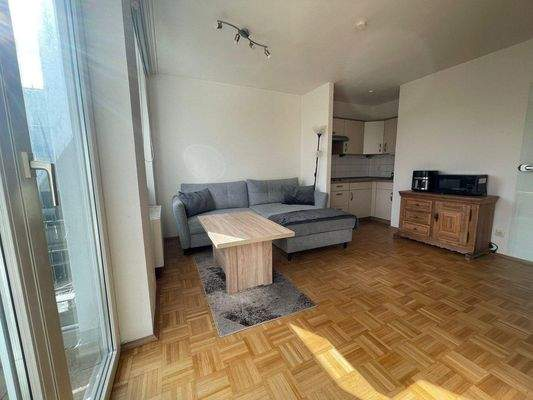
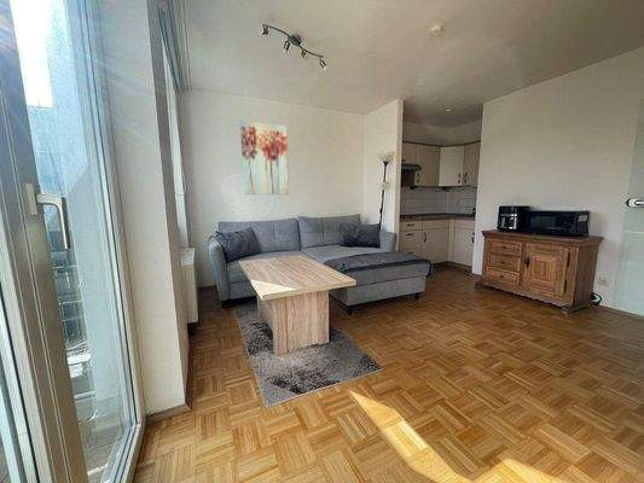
+ wall art (265, 159)
